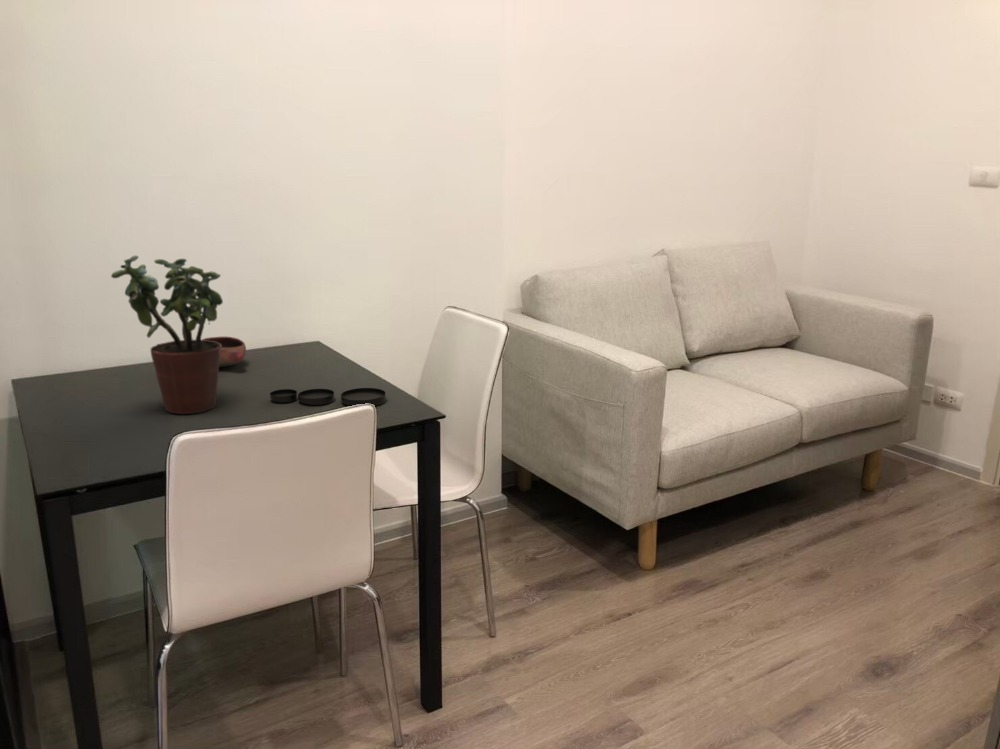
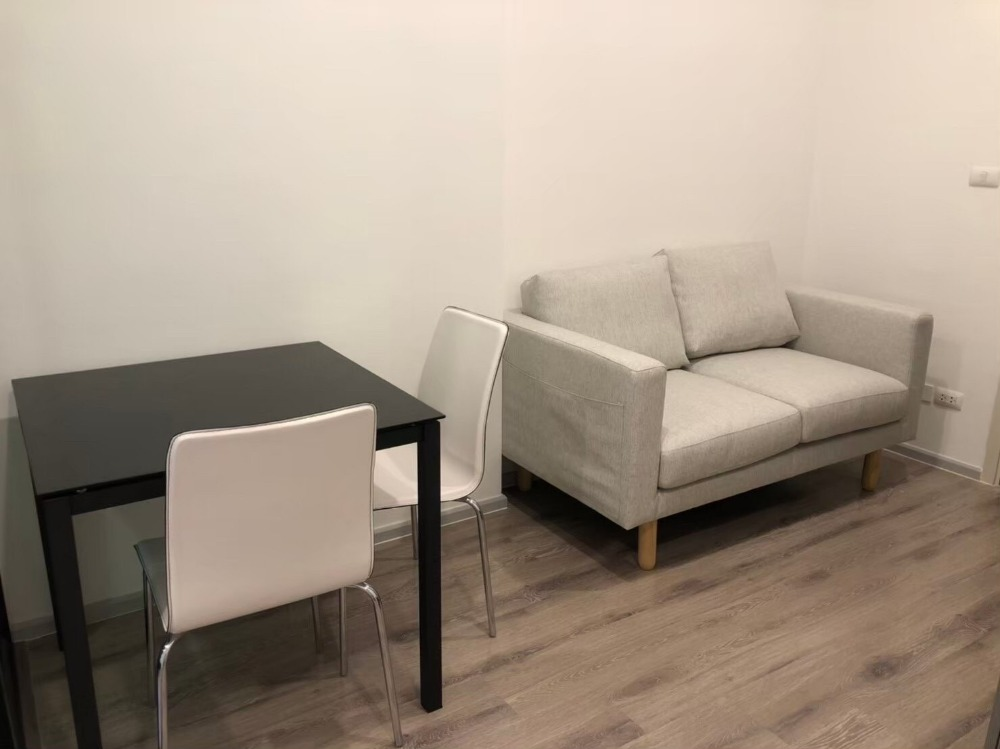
- potted plant (182, 330)
- plate (328, 396)
- bowl (227, 353)
